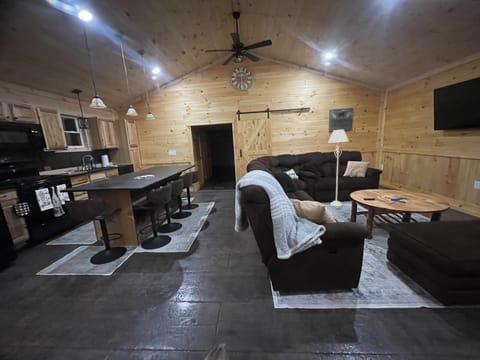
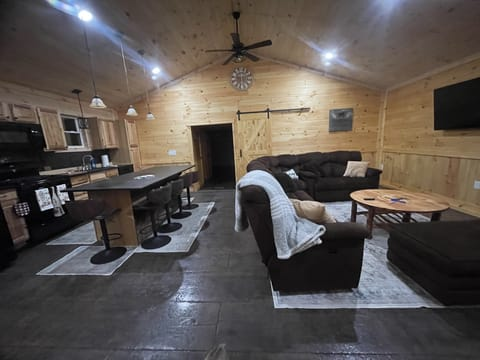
- floor lamp (337, 168)
